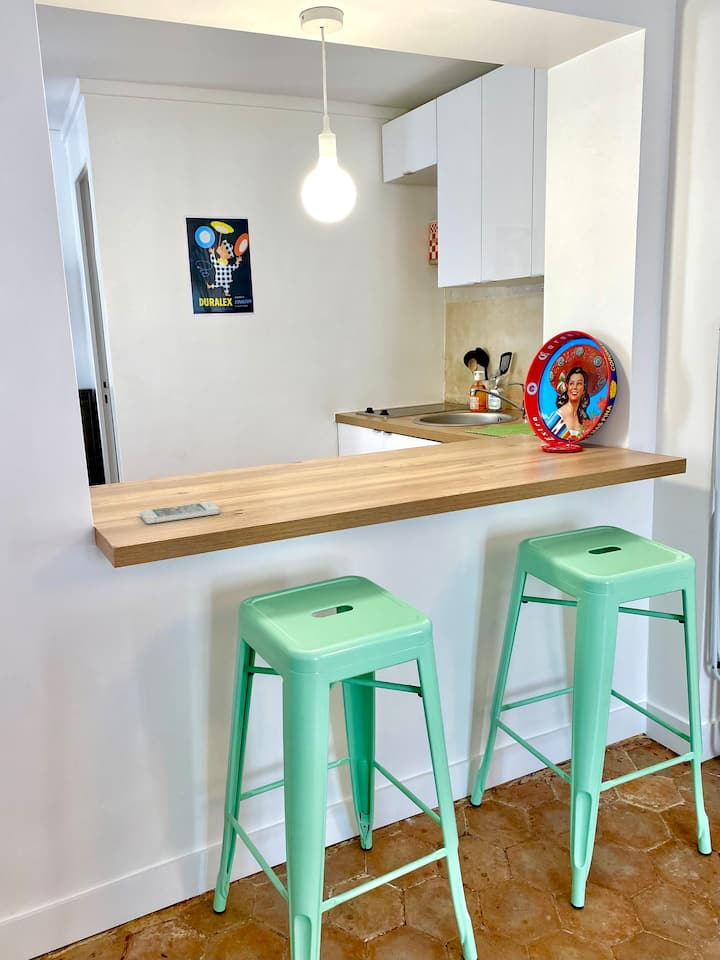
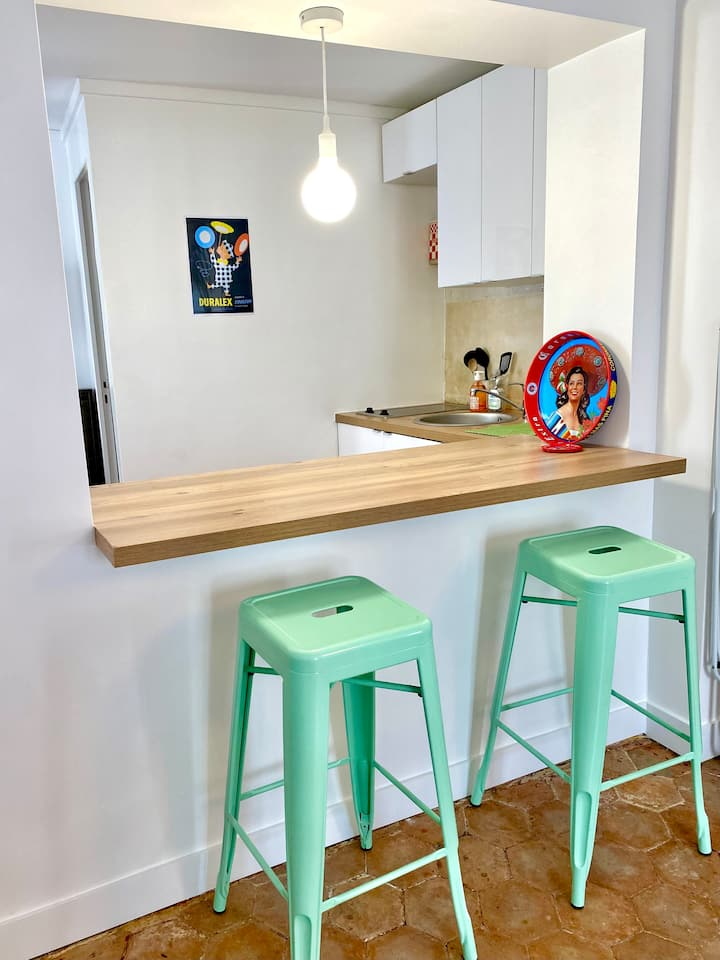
- smartphone (180, 512)
